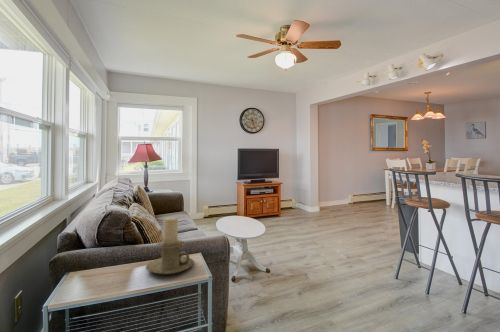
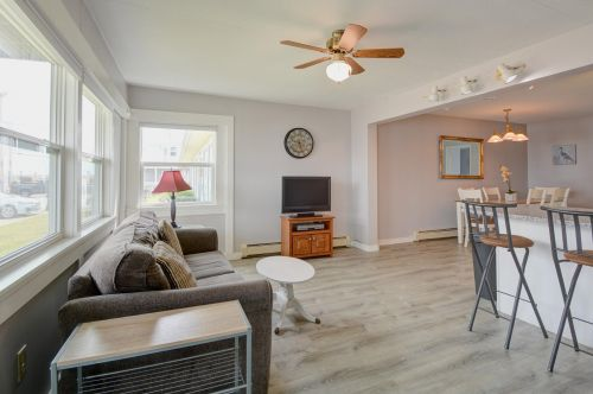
- candle holder (170, 242)
